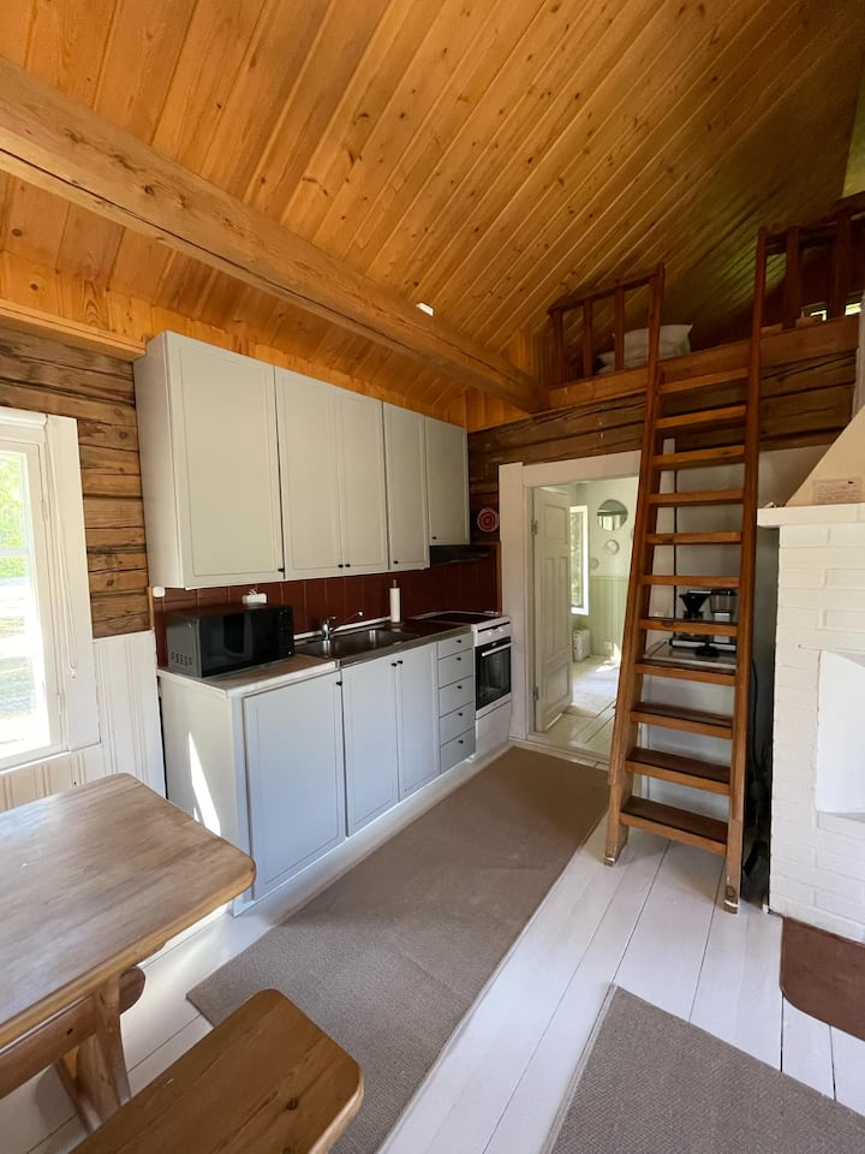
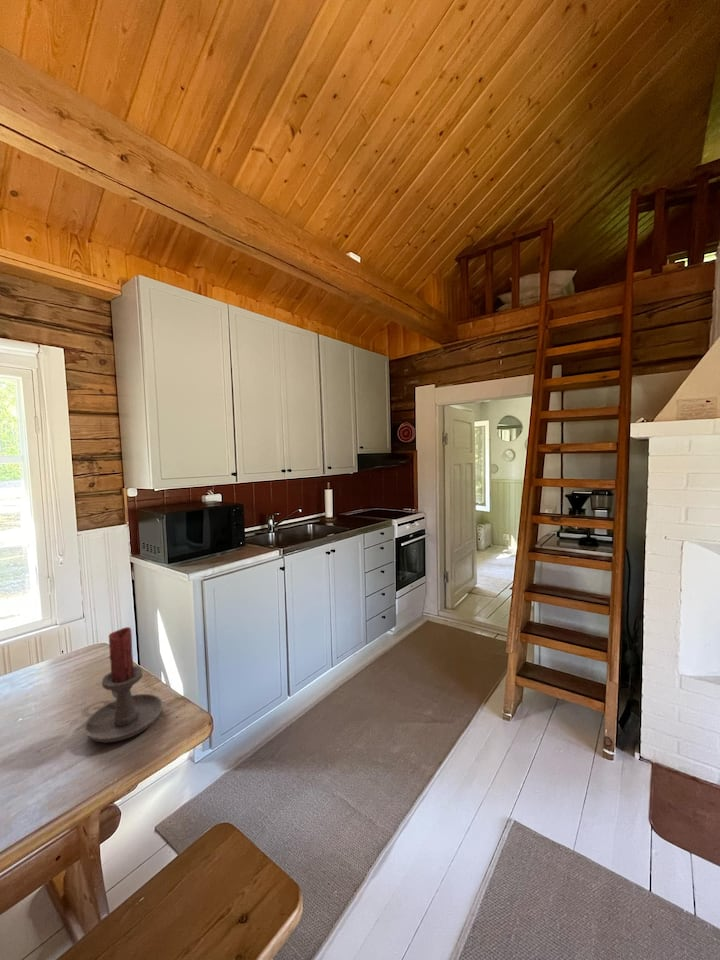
+ candle holder (120, 672)
